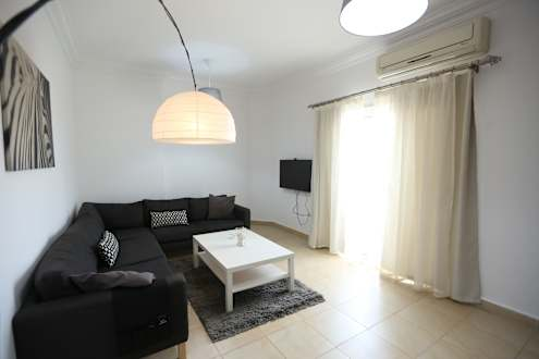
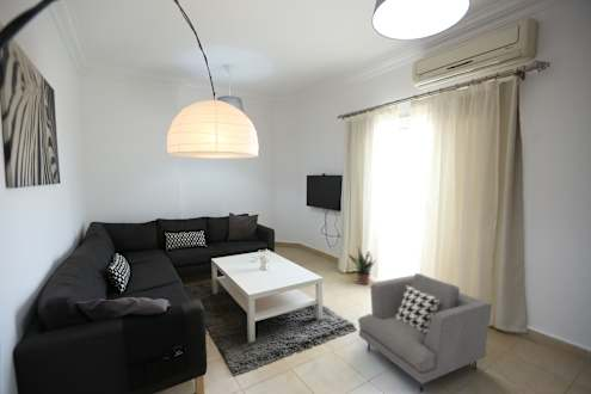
+ armchair (419, 319)
+ potted plant (362, 265)
